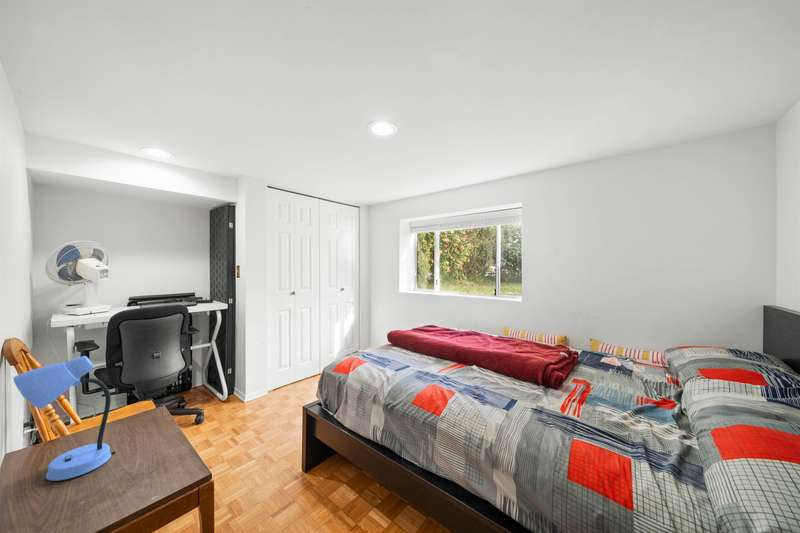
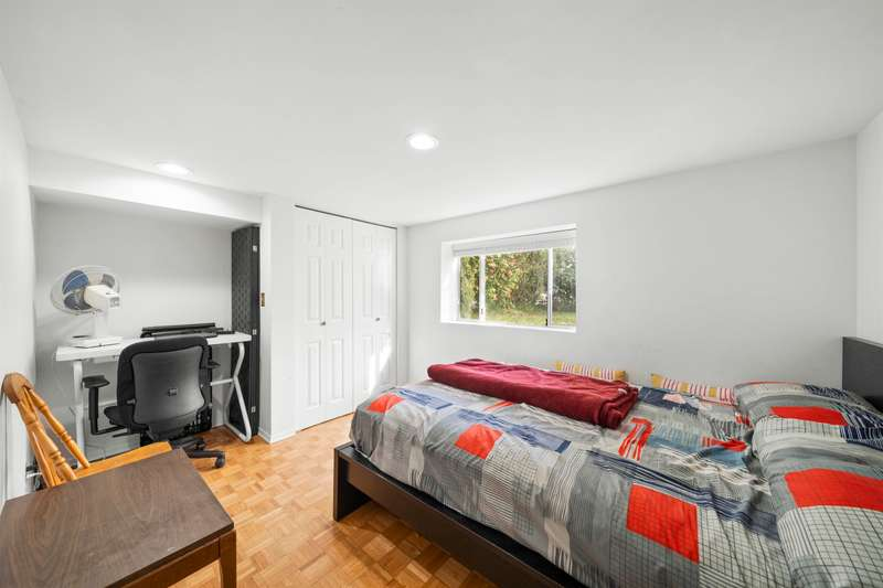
- desk lamp (55, 399)
